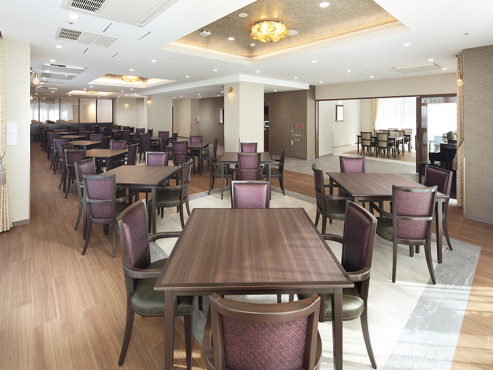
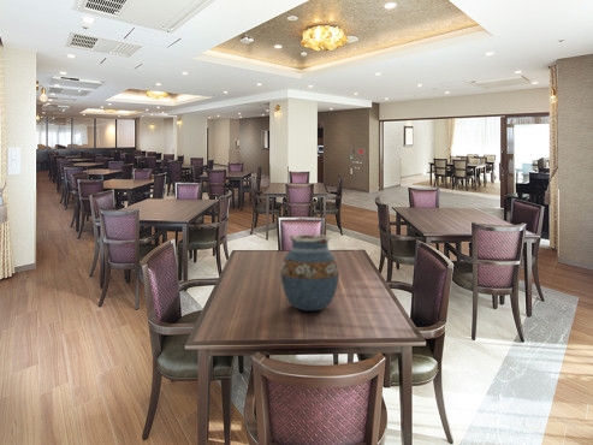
+ vase (309, 272)
